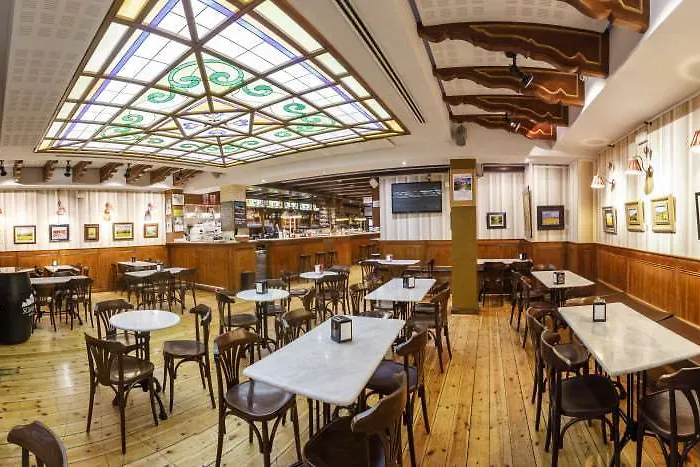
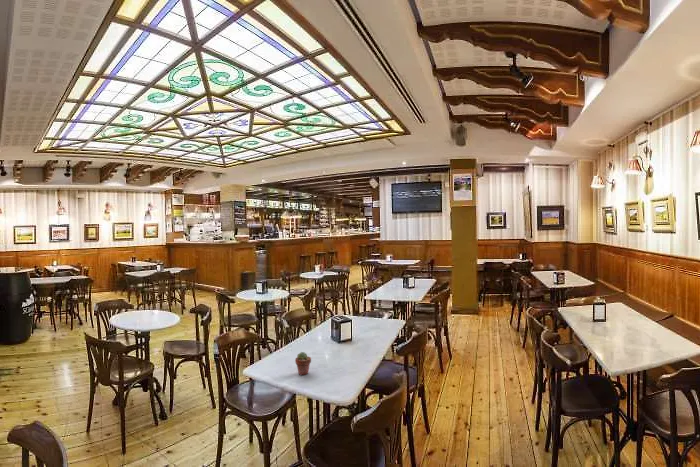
+ potted succulent (303, 362)
